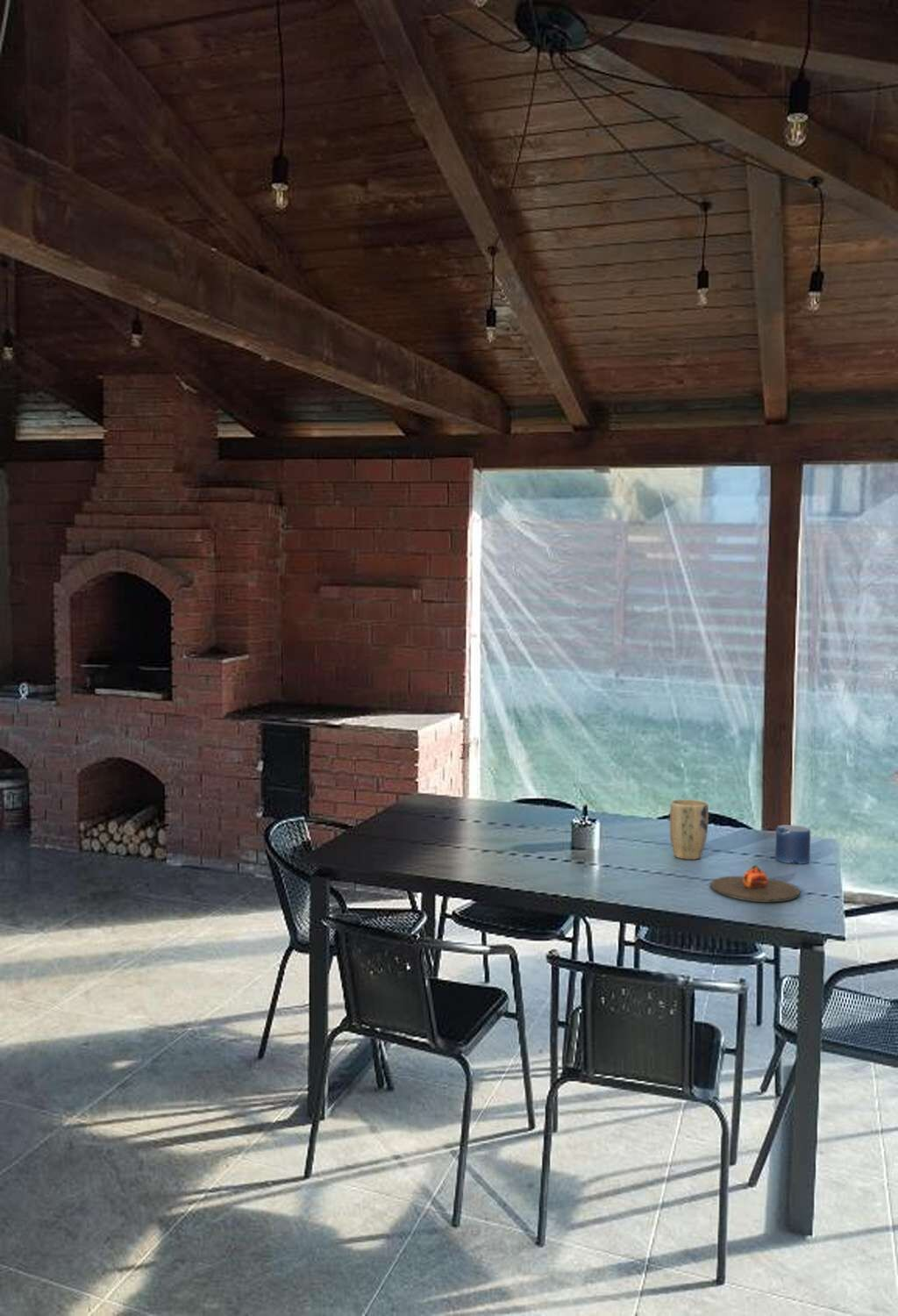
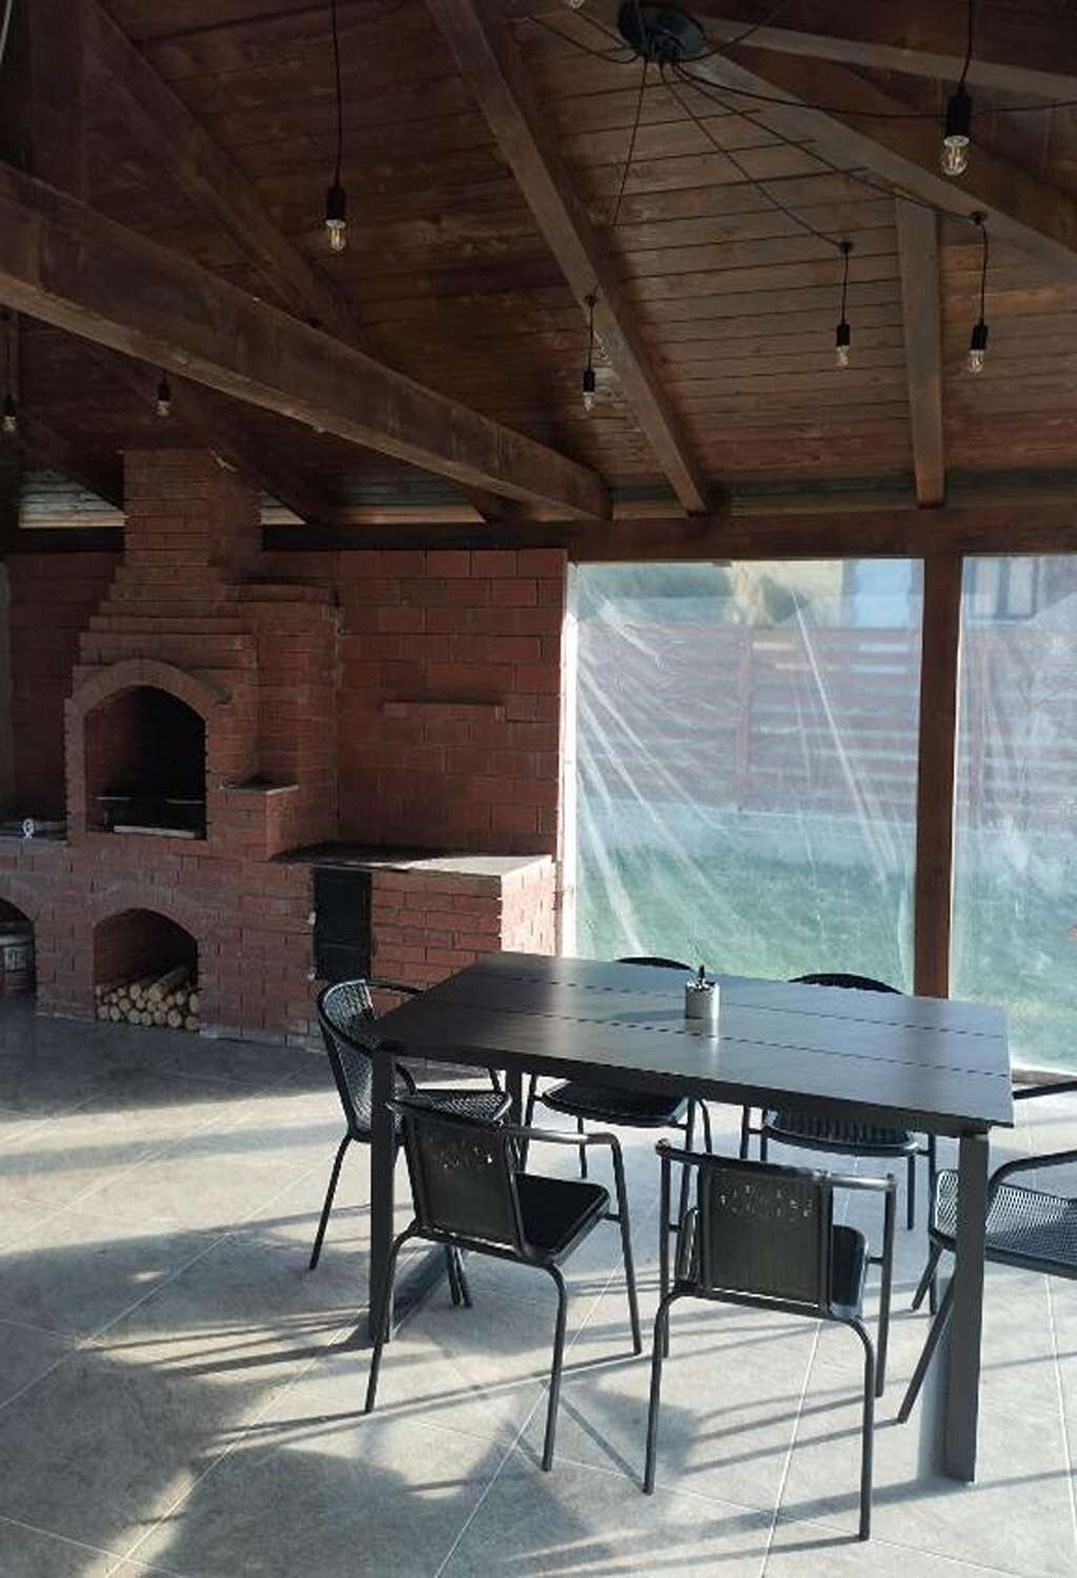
- plate (754, 877)
- plant pot (688, 829)
- candle (793, 844)
